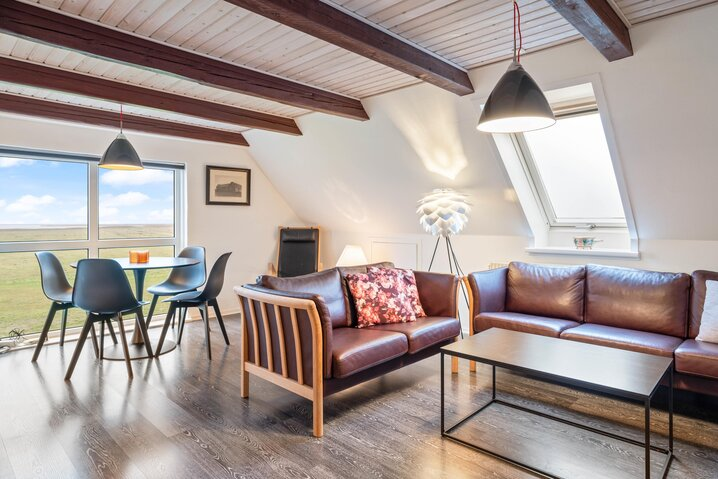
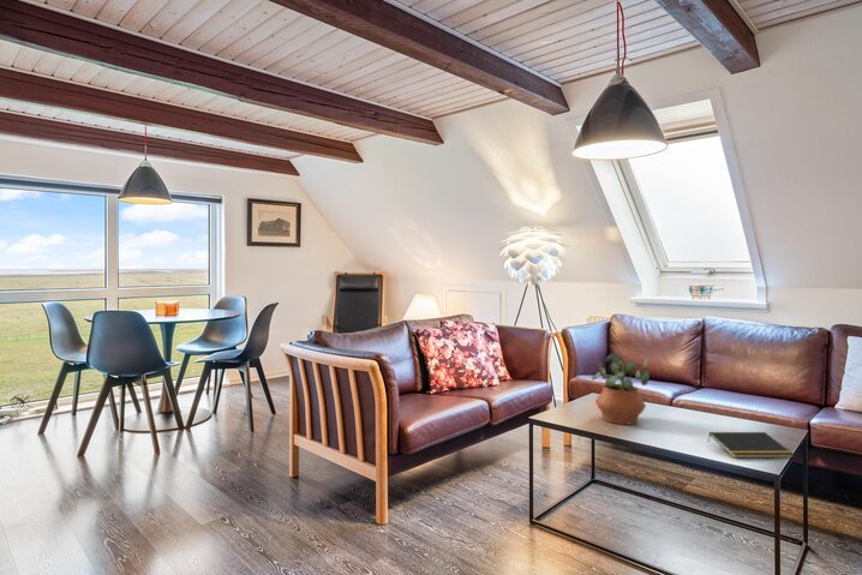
+ potted plant (618, 388)
+ notepad (749, 444)
